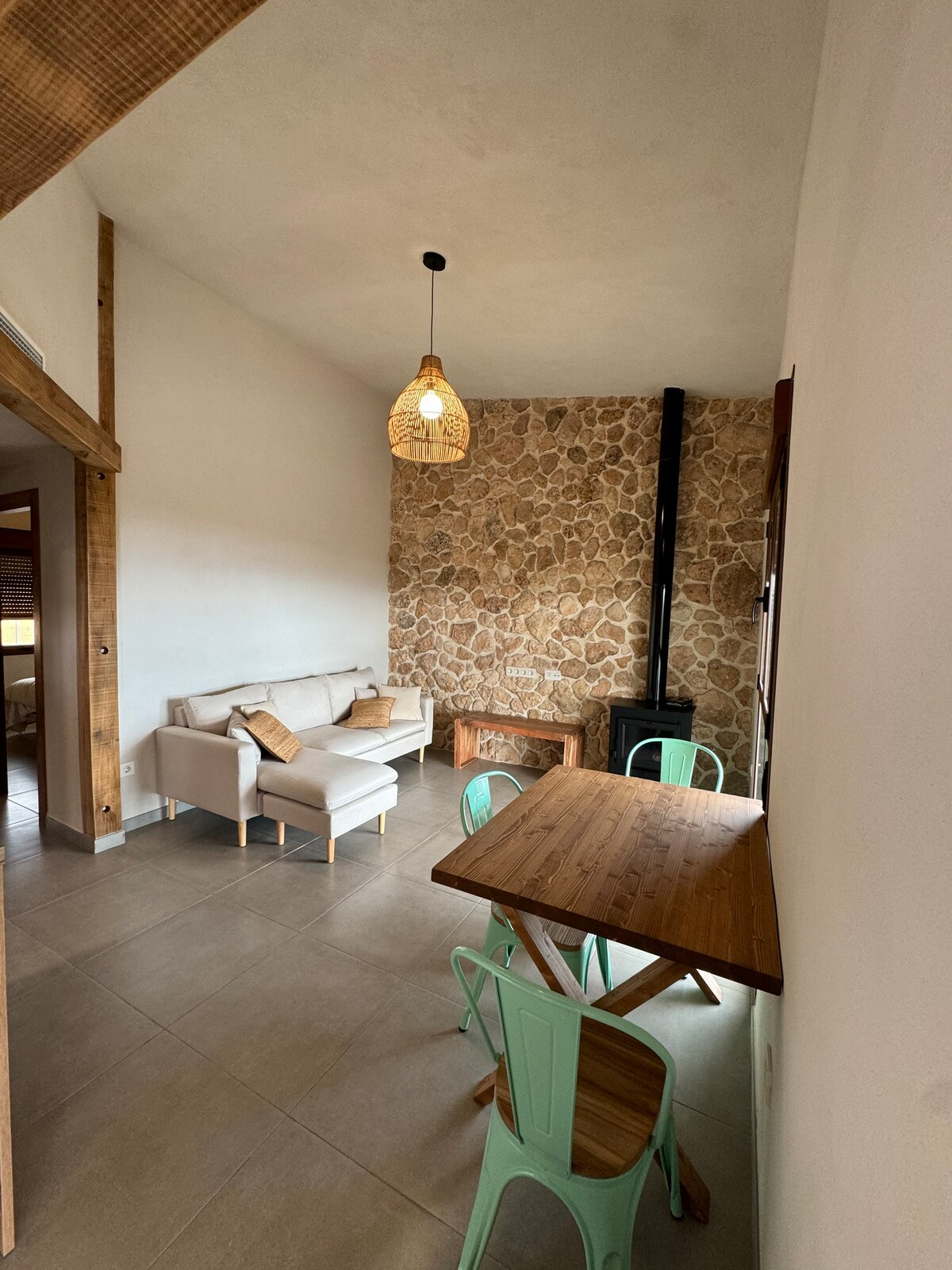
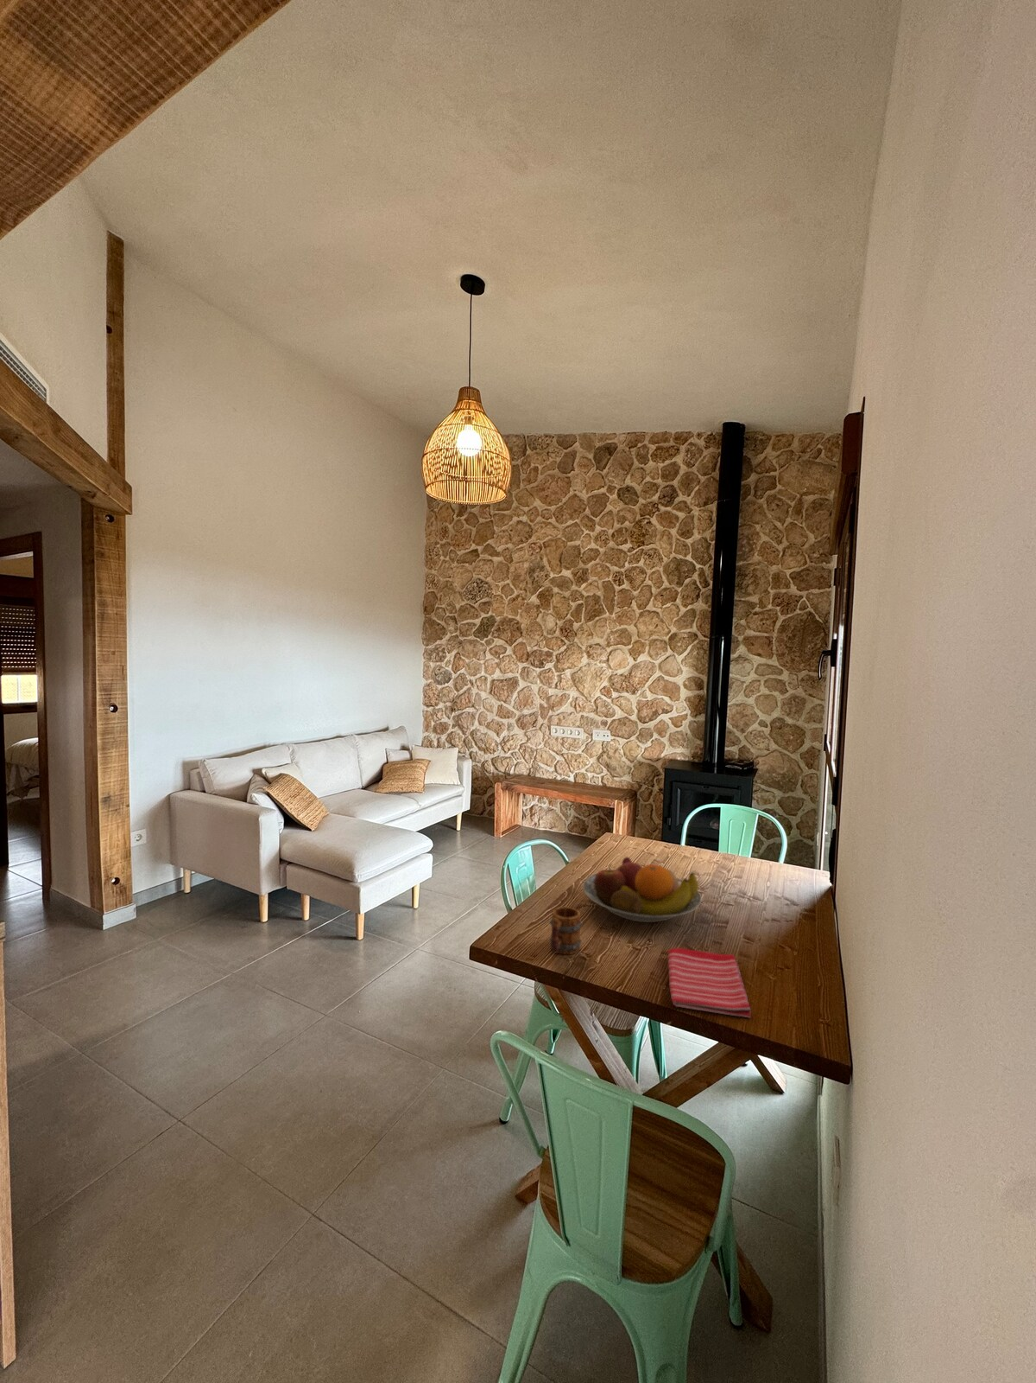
+ fruit bowl (641, 885)
+ dish towel (705, 979)
+ mug (563, 930)
